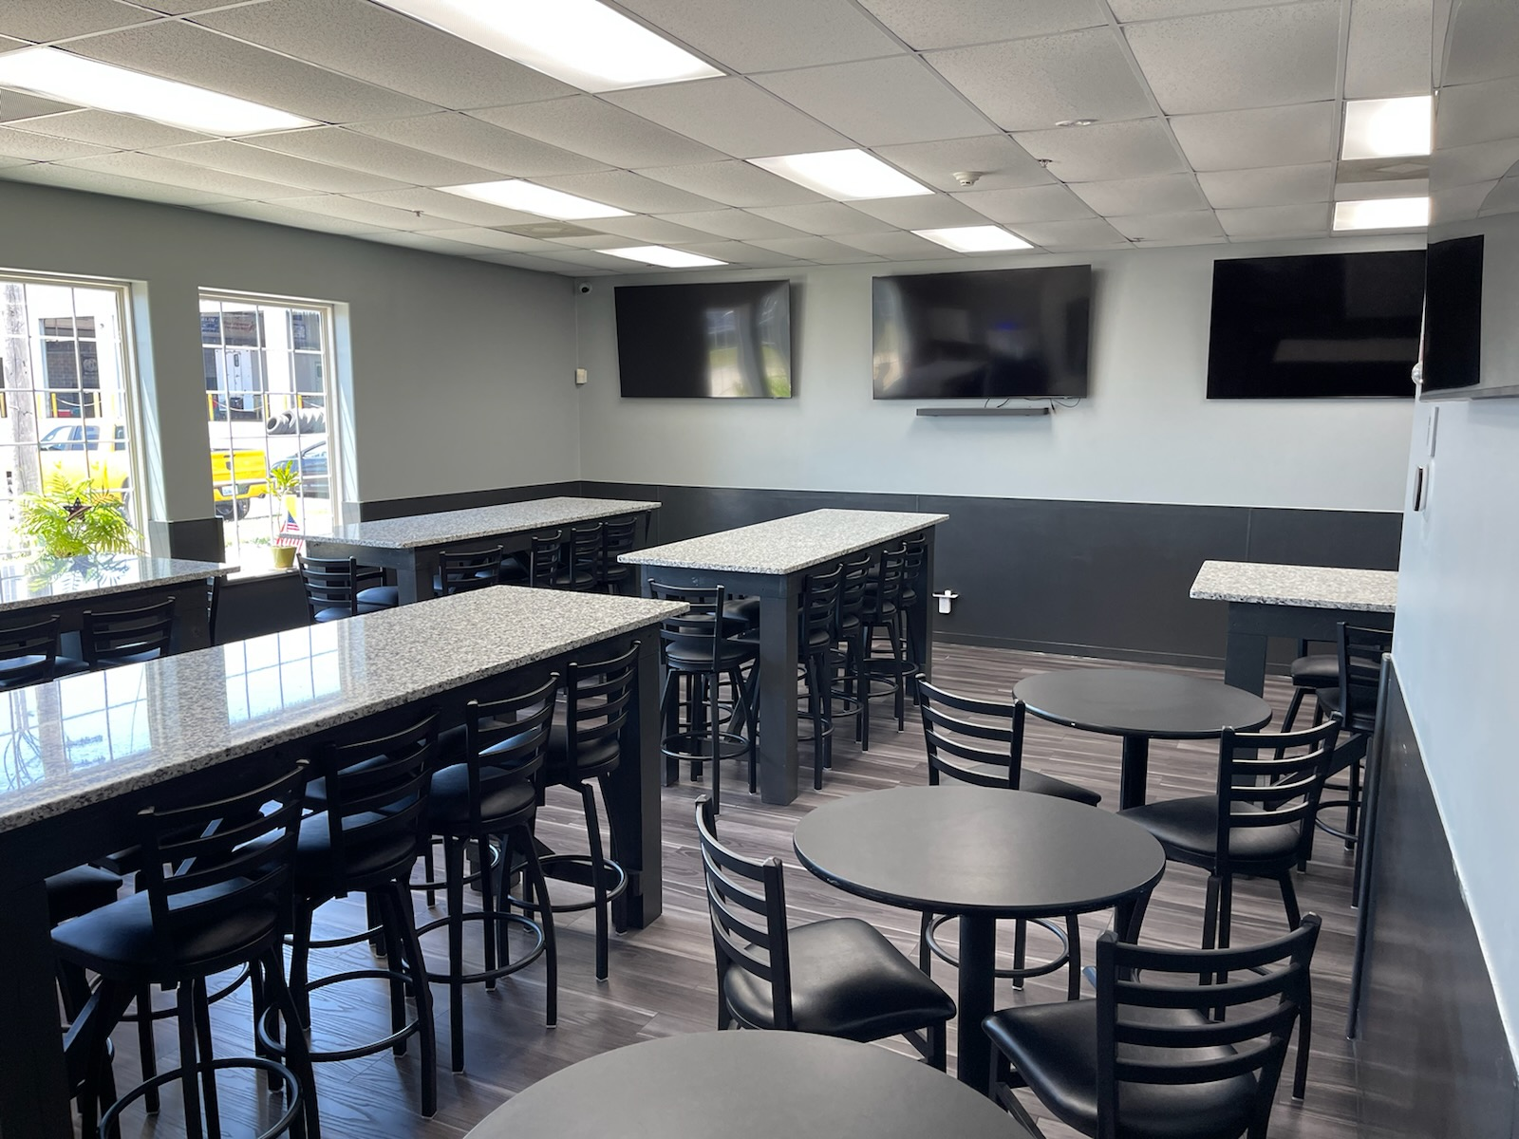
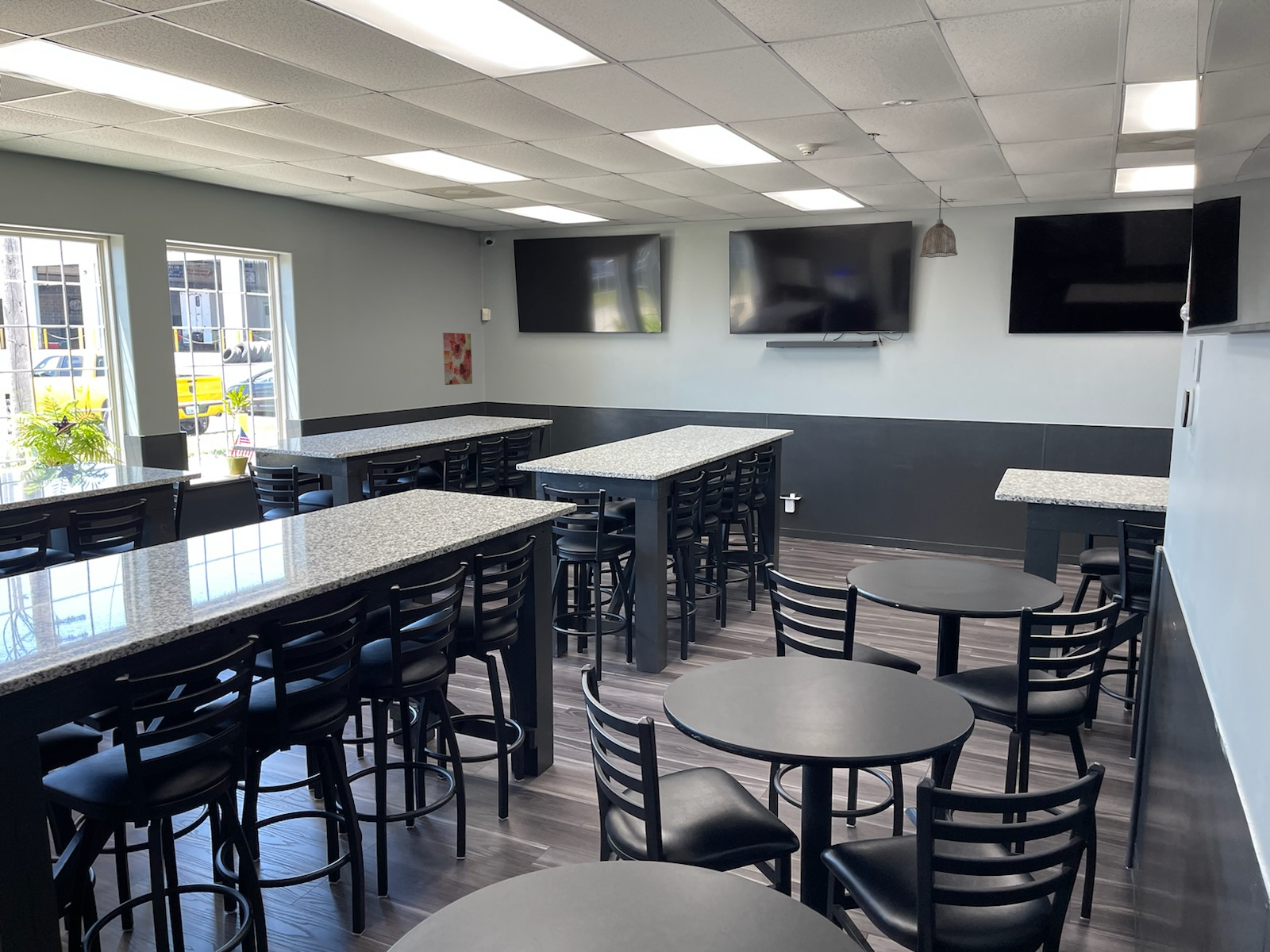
+ wall art (457, 359)
+ pendant lamp (939, 221)
